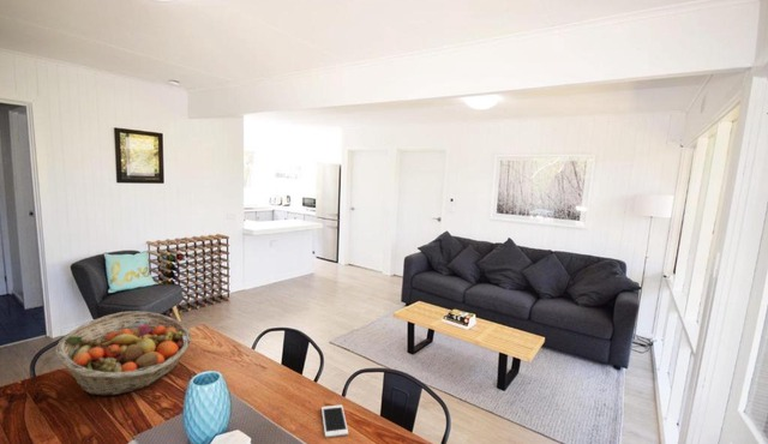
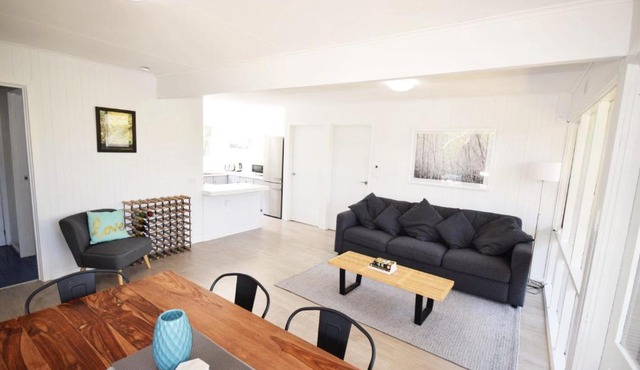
- fruit basket (131, 348)
- cell phone (334, 420)
